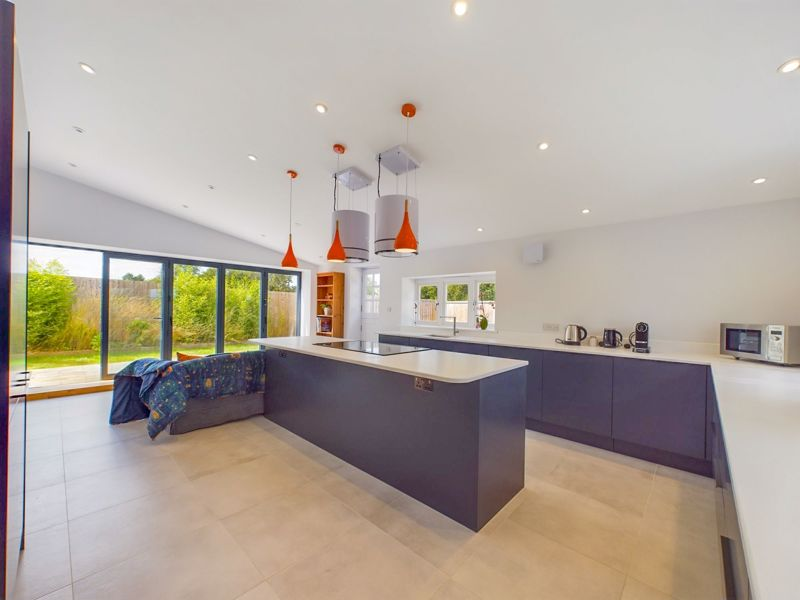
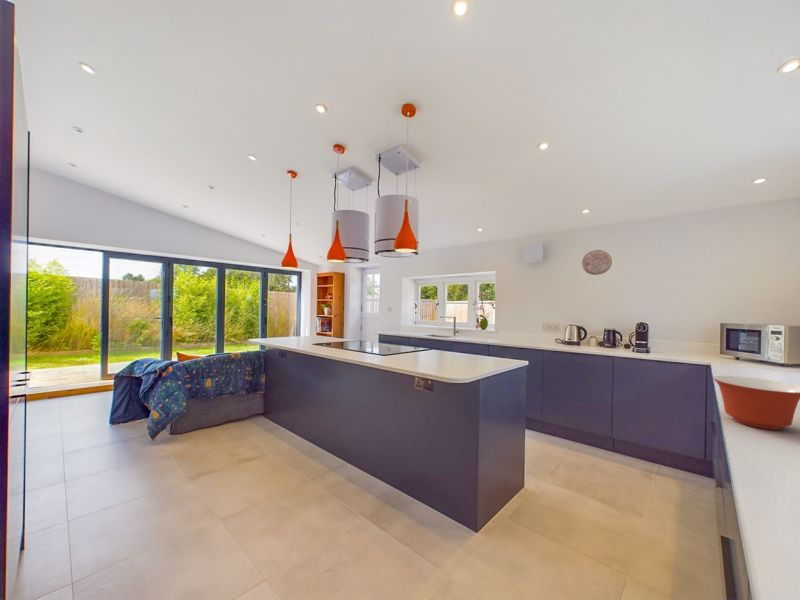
+ decorative plate (596, 262)
+ mixing bowl (756, 403)
